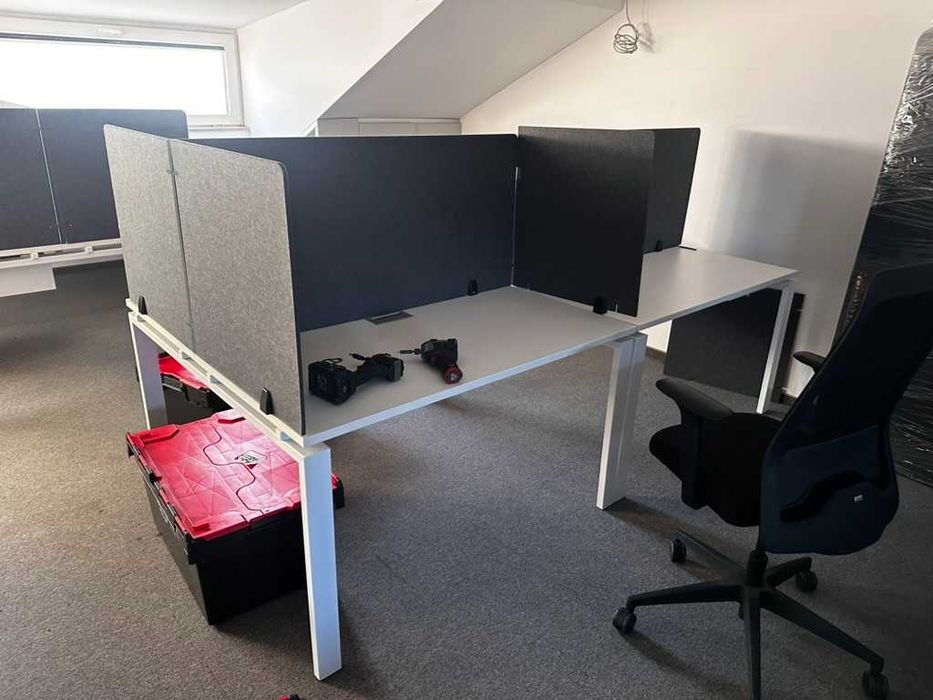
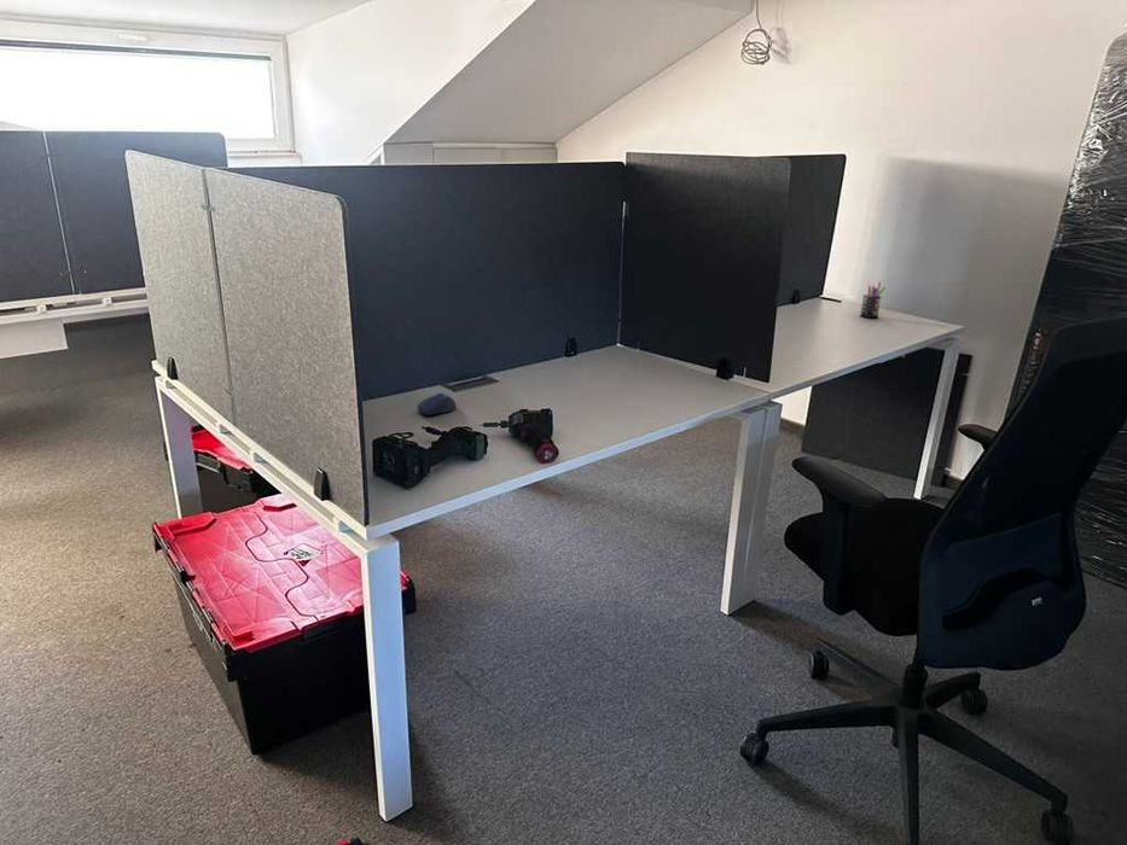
+ pen holder (873, 298)
+ computer mouse (436, 401)
